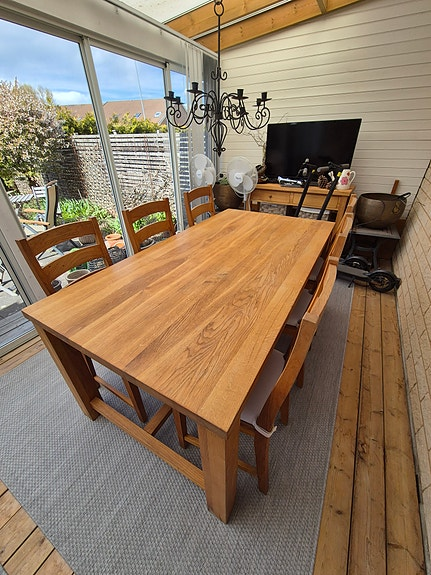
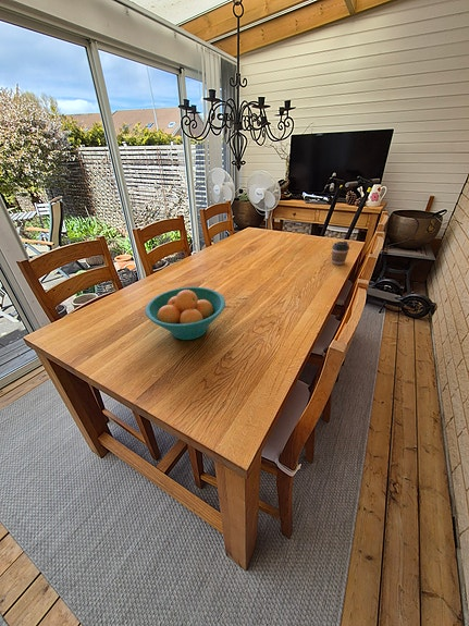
+ coffee cup (340, 251)
+ fruit bowl (187, 310)
